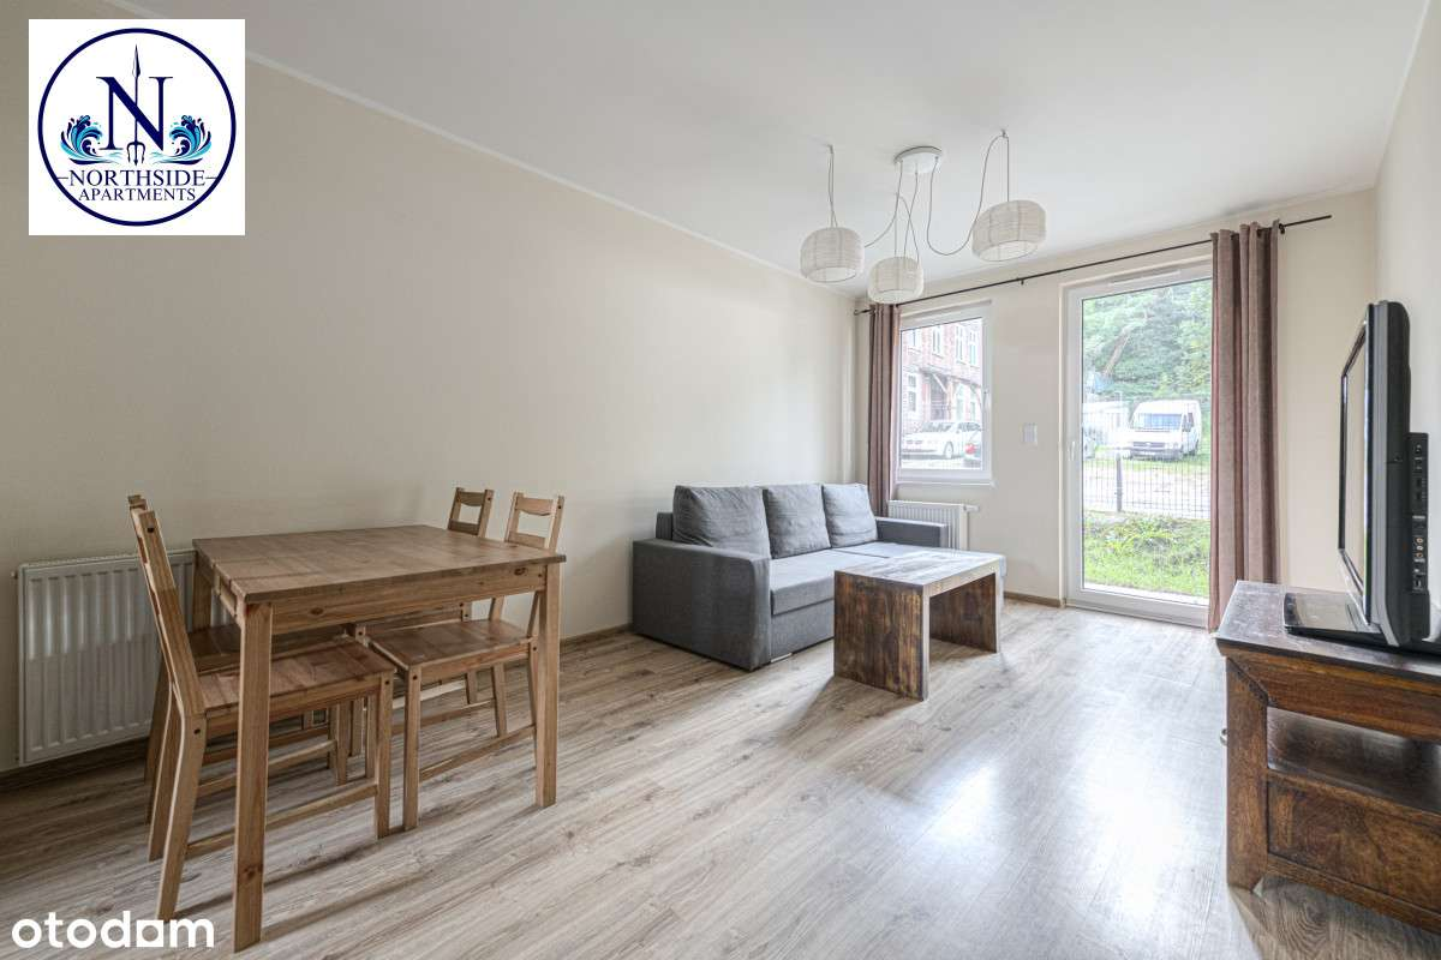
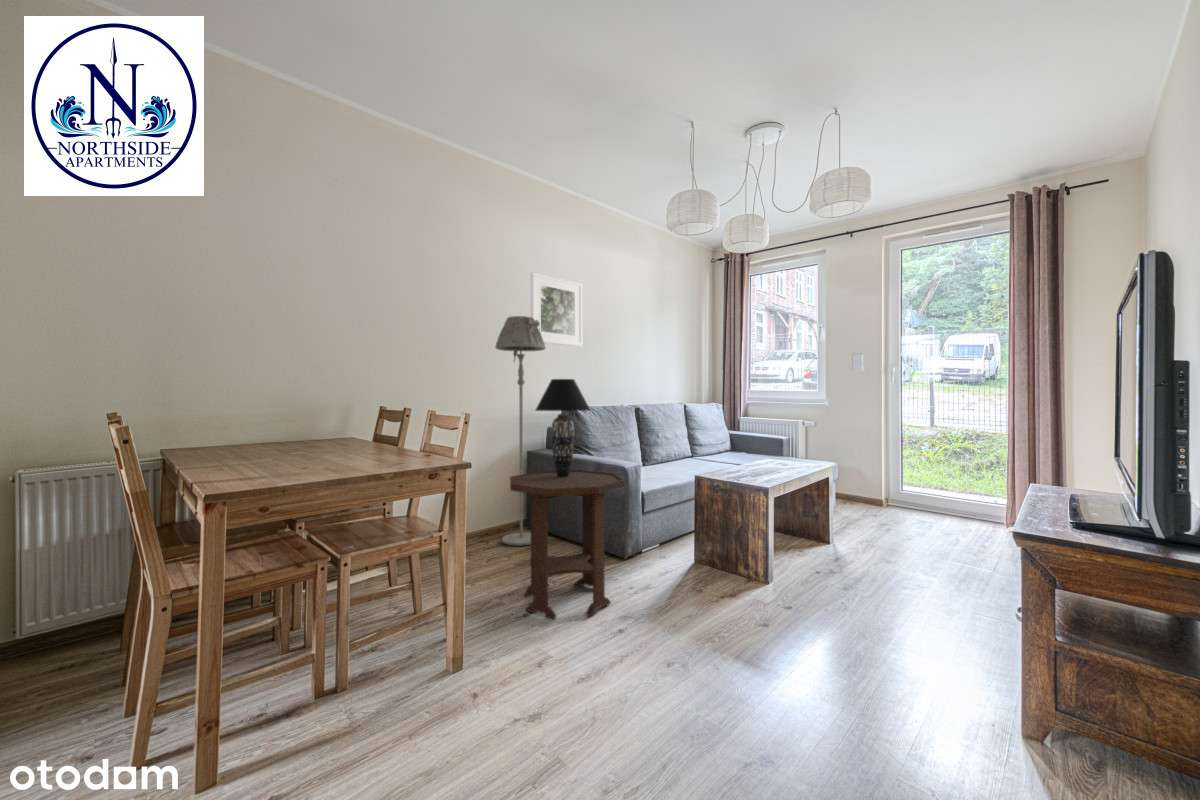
+ side table (582, 539)
+ table lamp (563, 426)
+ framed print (557, 311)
+ floor lamp (520, 428)
